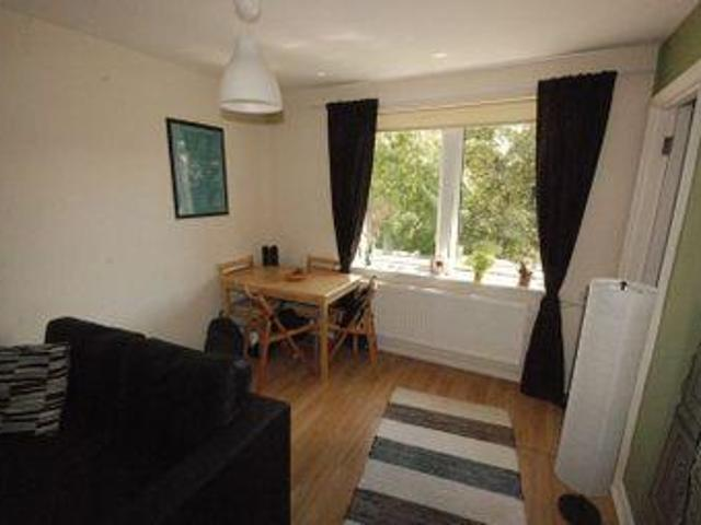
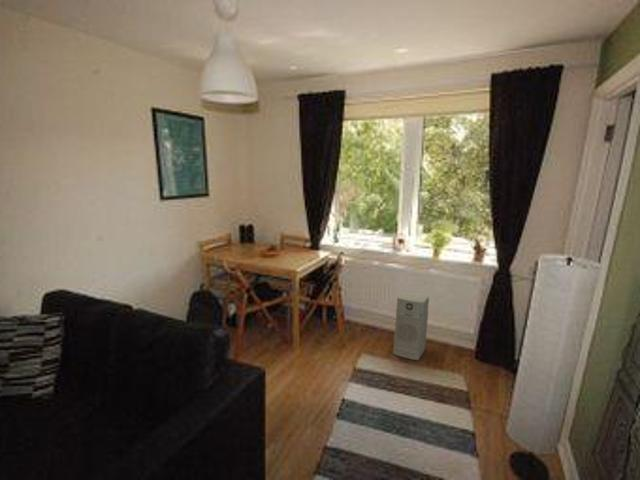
+ air purifier (411, 324)
